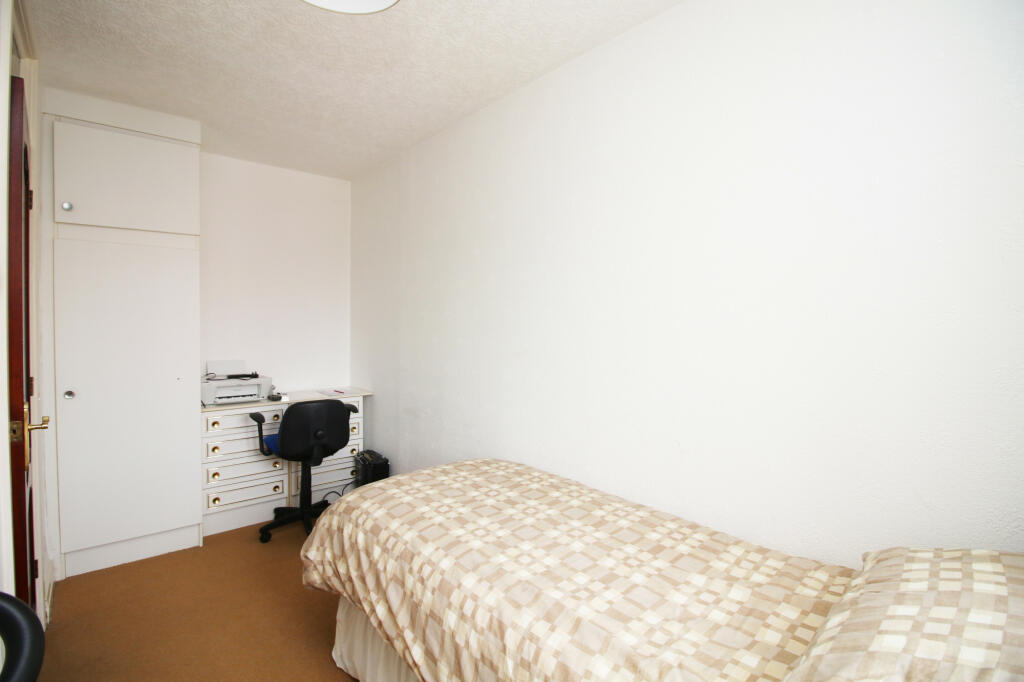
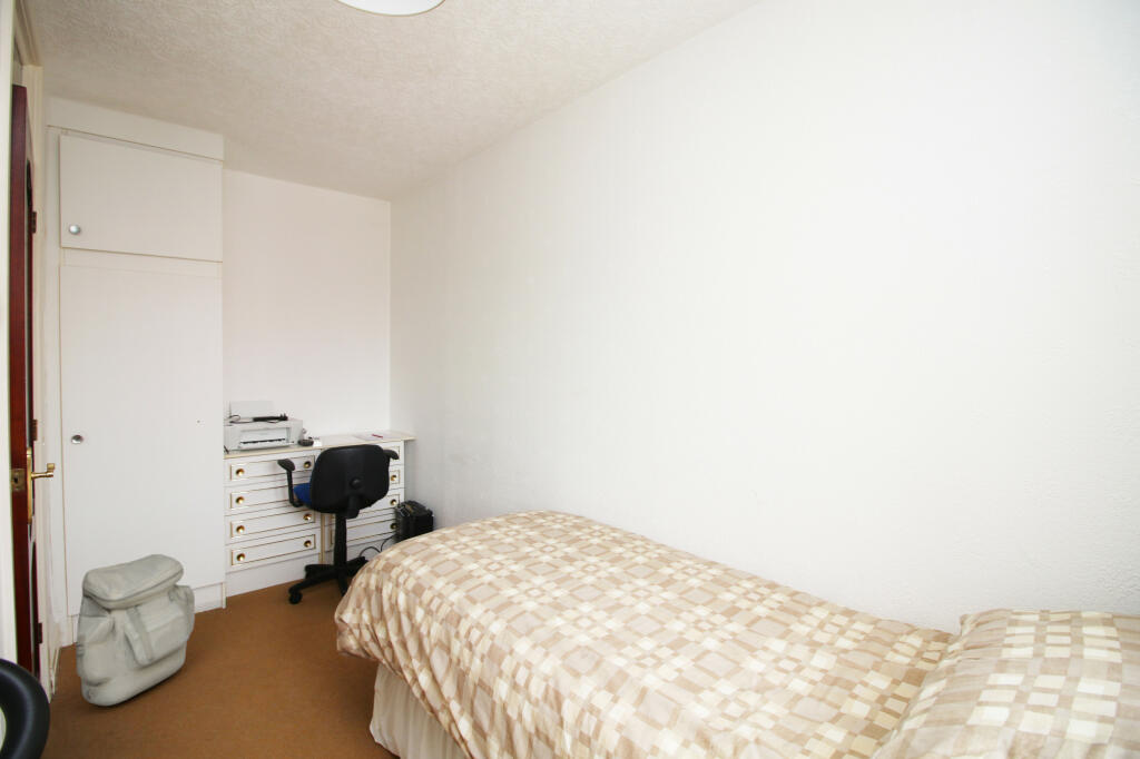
+ backpack (137, 627)
